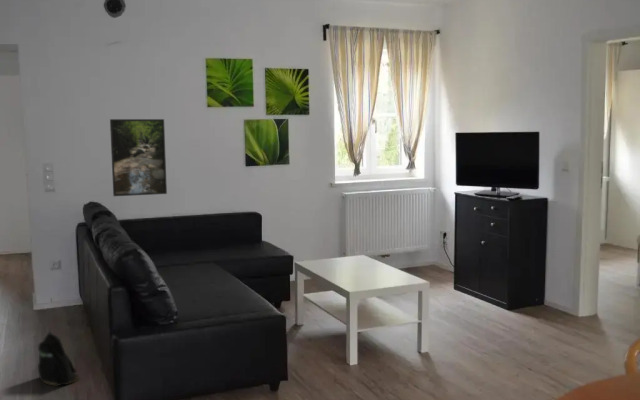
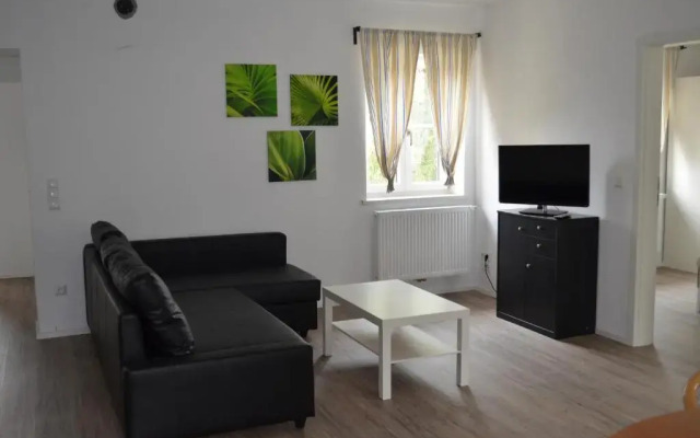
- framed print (138, 157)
- backpack (57, 354)
